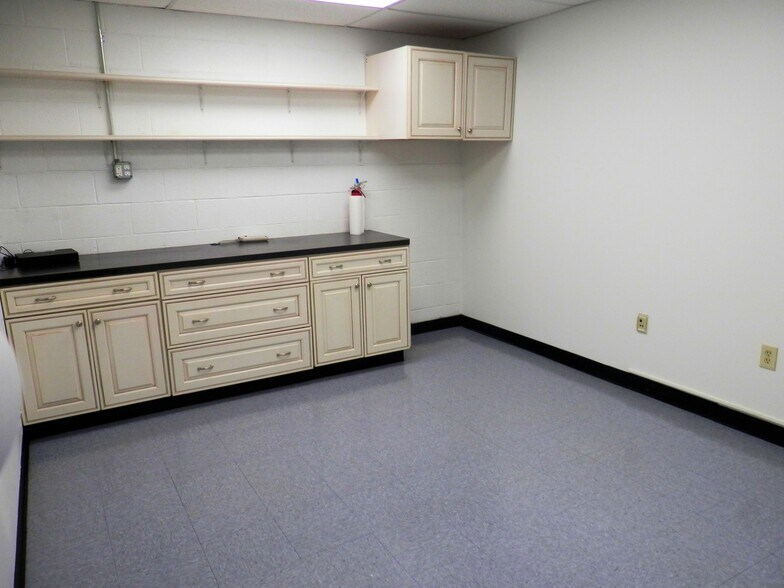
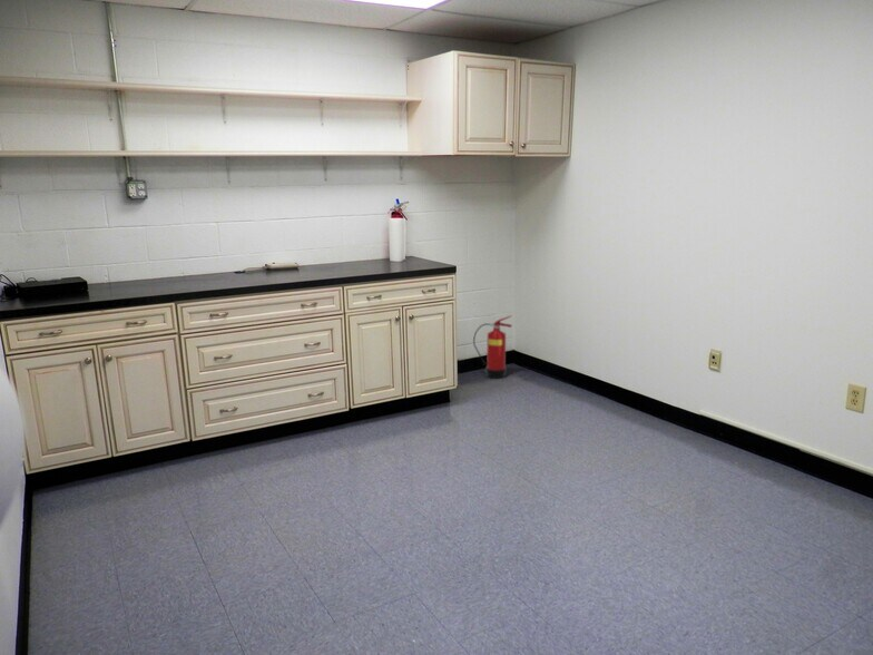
+ fire extinguisher (493, 345)
